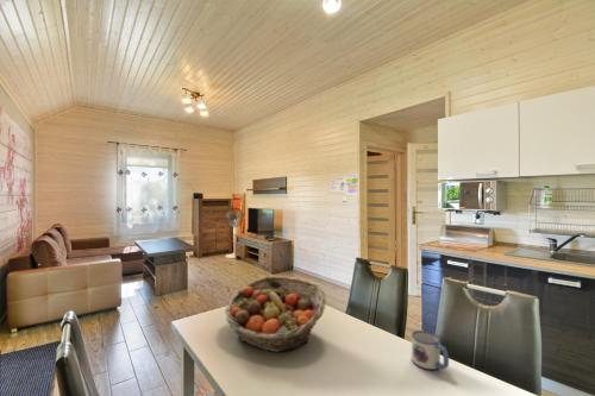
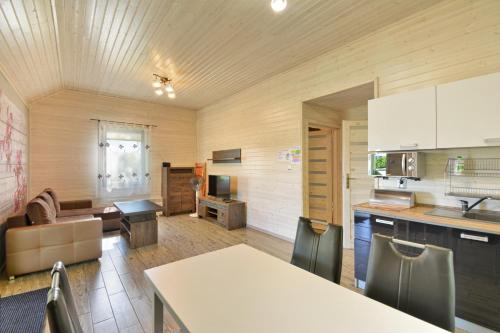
- fruit basket (275, 309)
- mug (430, 351)
